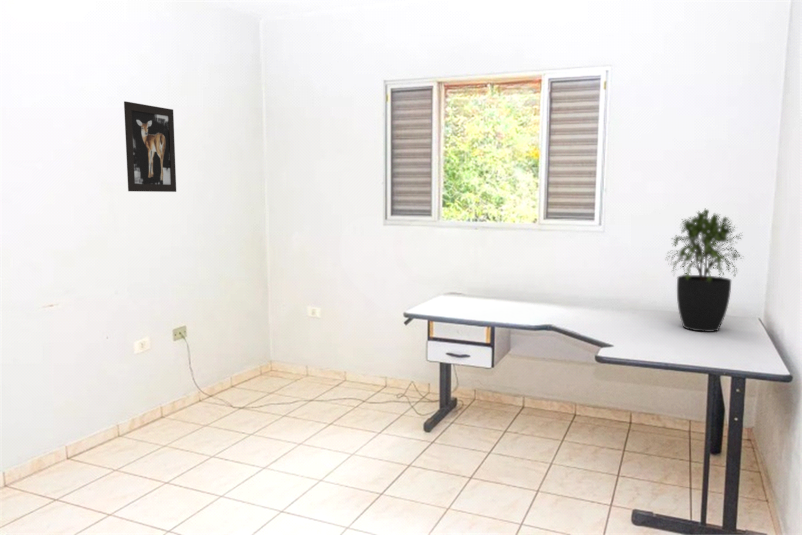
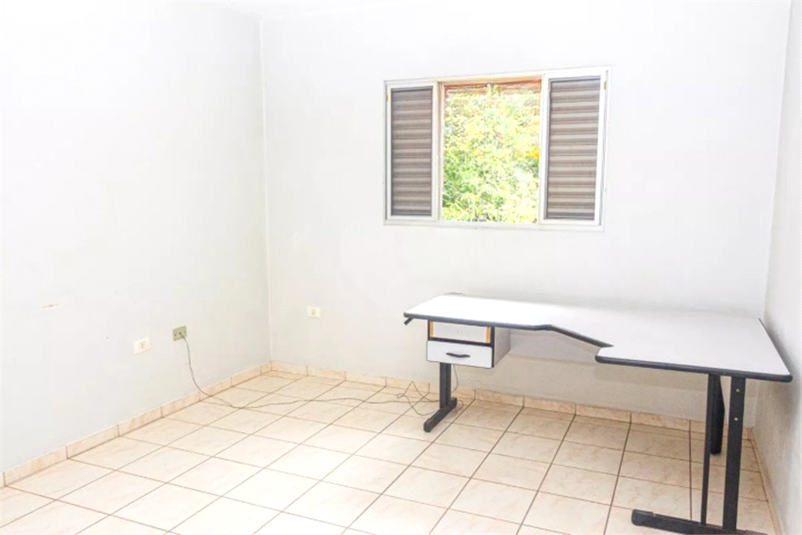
- potted plant (701, 268)
- wall art (151, 149)
